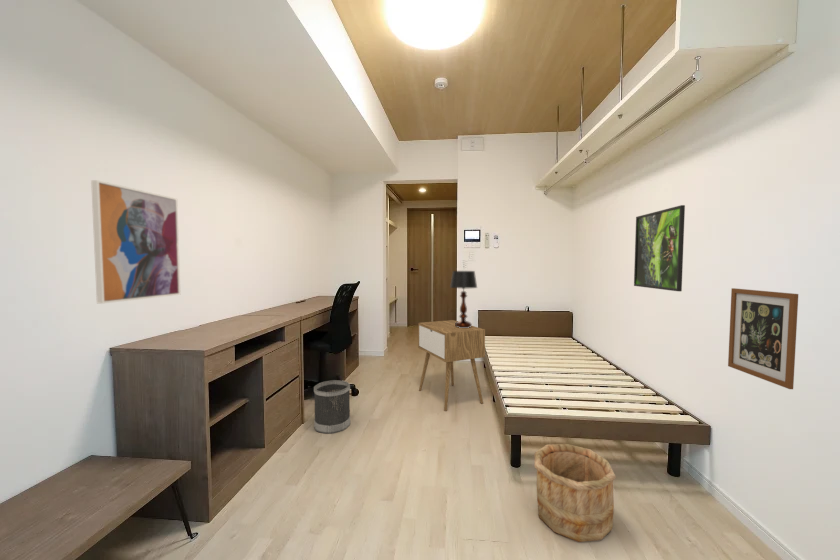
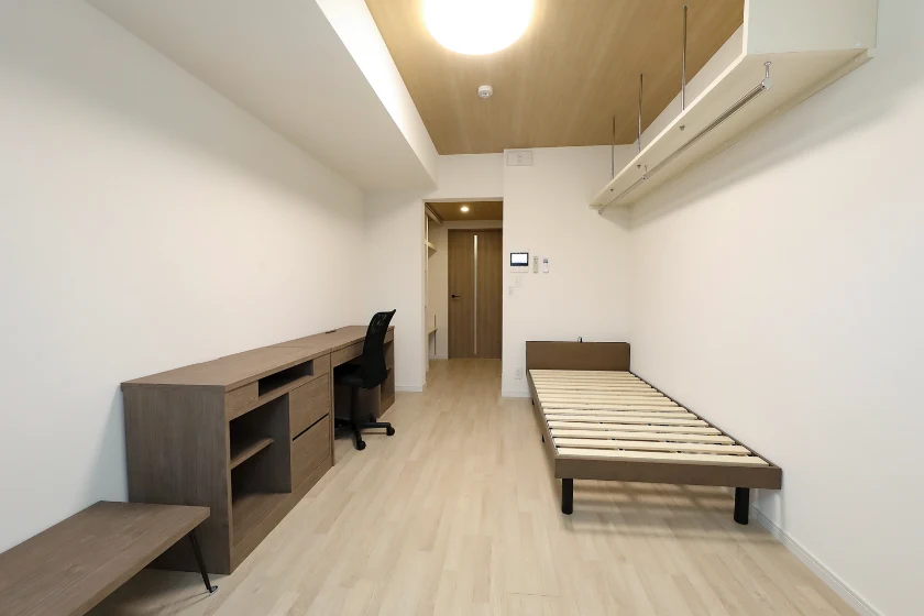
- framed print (656, 250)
- wastebasket (332, 405)
- nightstand (449, 361)
- wooden bucket (572, 488)
- wall art (141, 245)
- table lamp (463, 298)
- wall art (759, 334)
